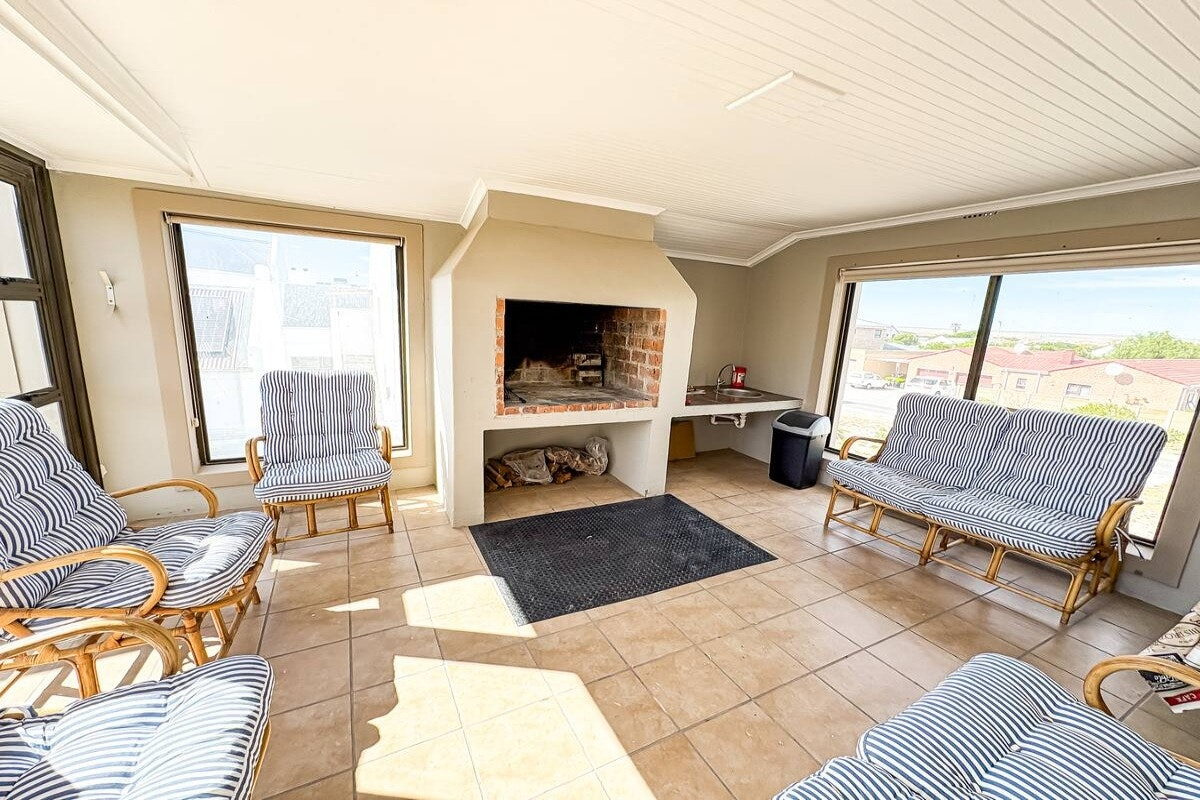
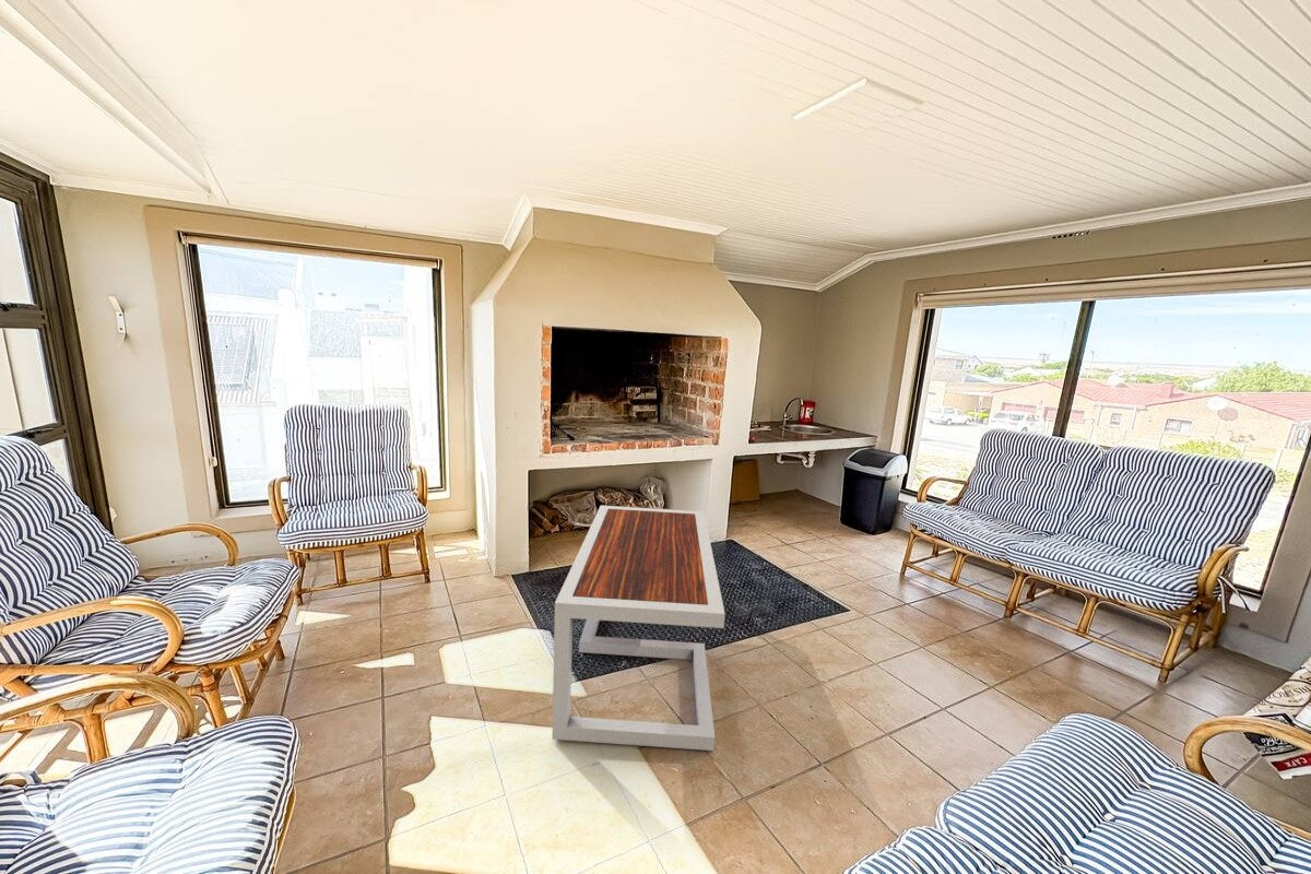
+ coffee table (645, 600)
